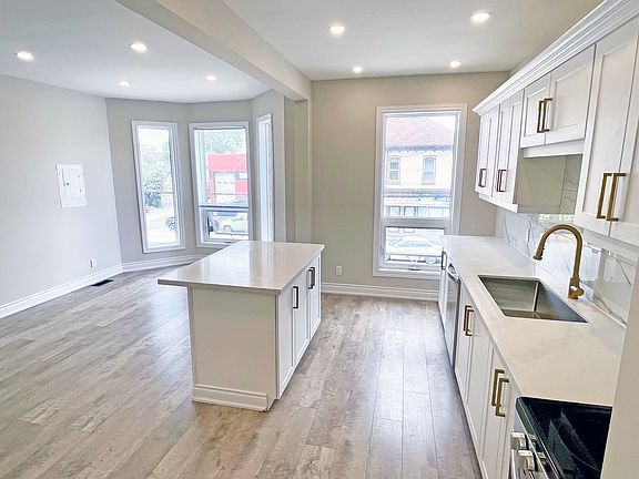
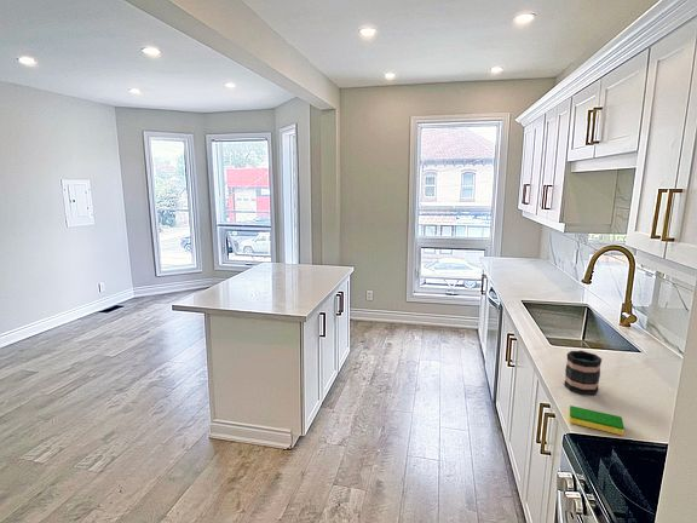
+ mug (581, 369)
+ dish sponge (594, 419)
